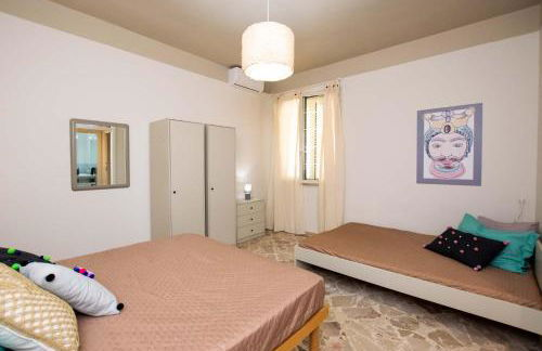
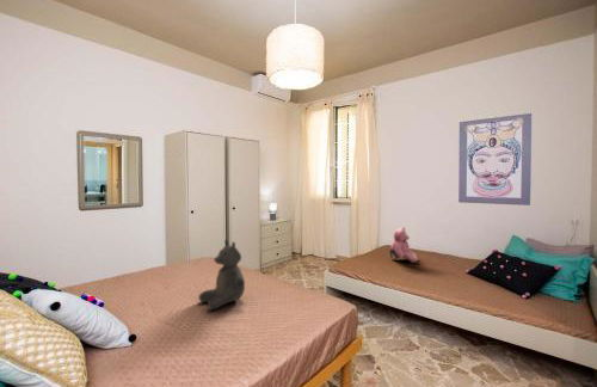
+ stuffed bear (404, 244)
+ teddy bear (222, 271)
